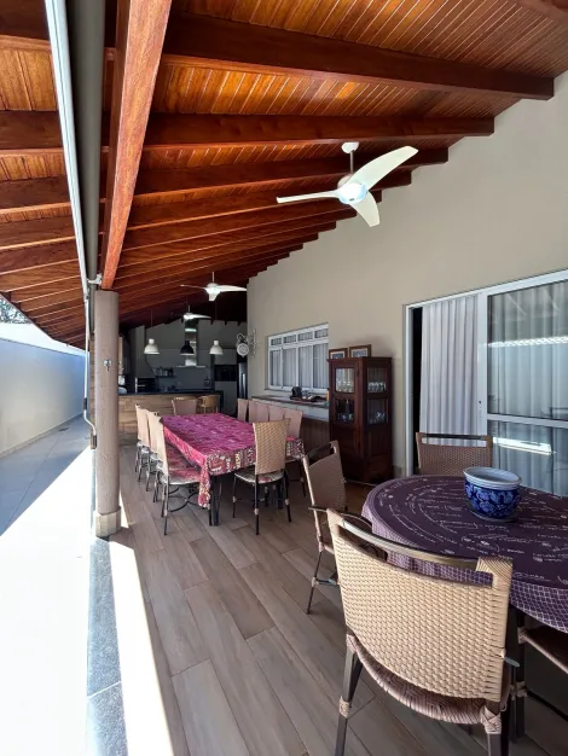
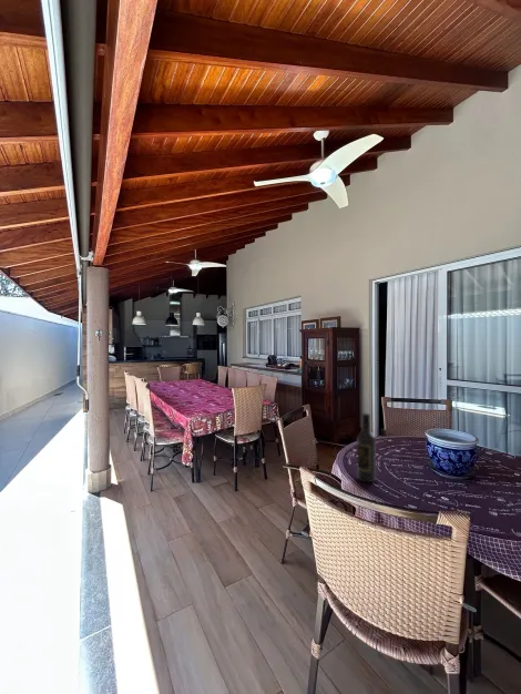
+ wine bottle (366, 446)
